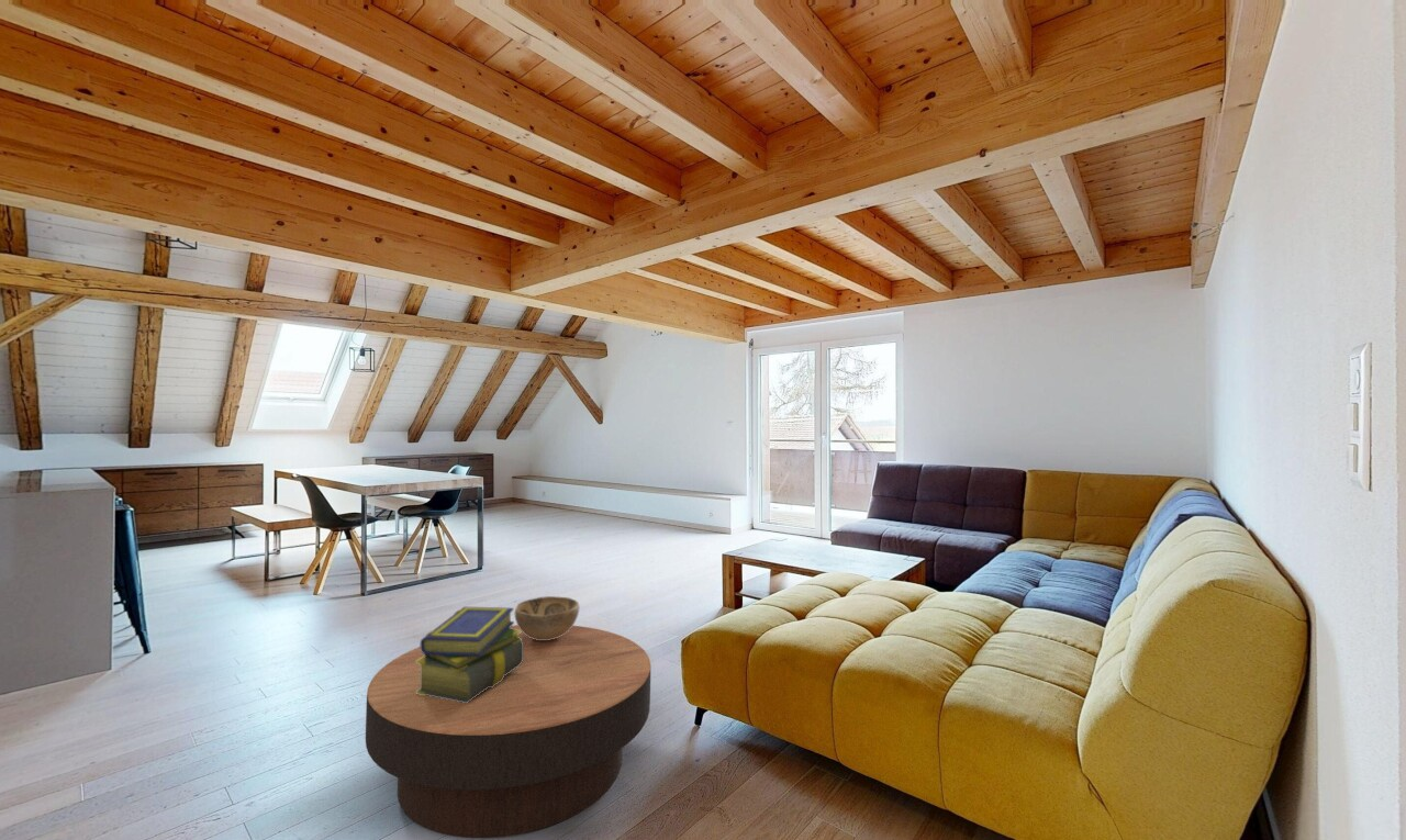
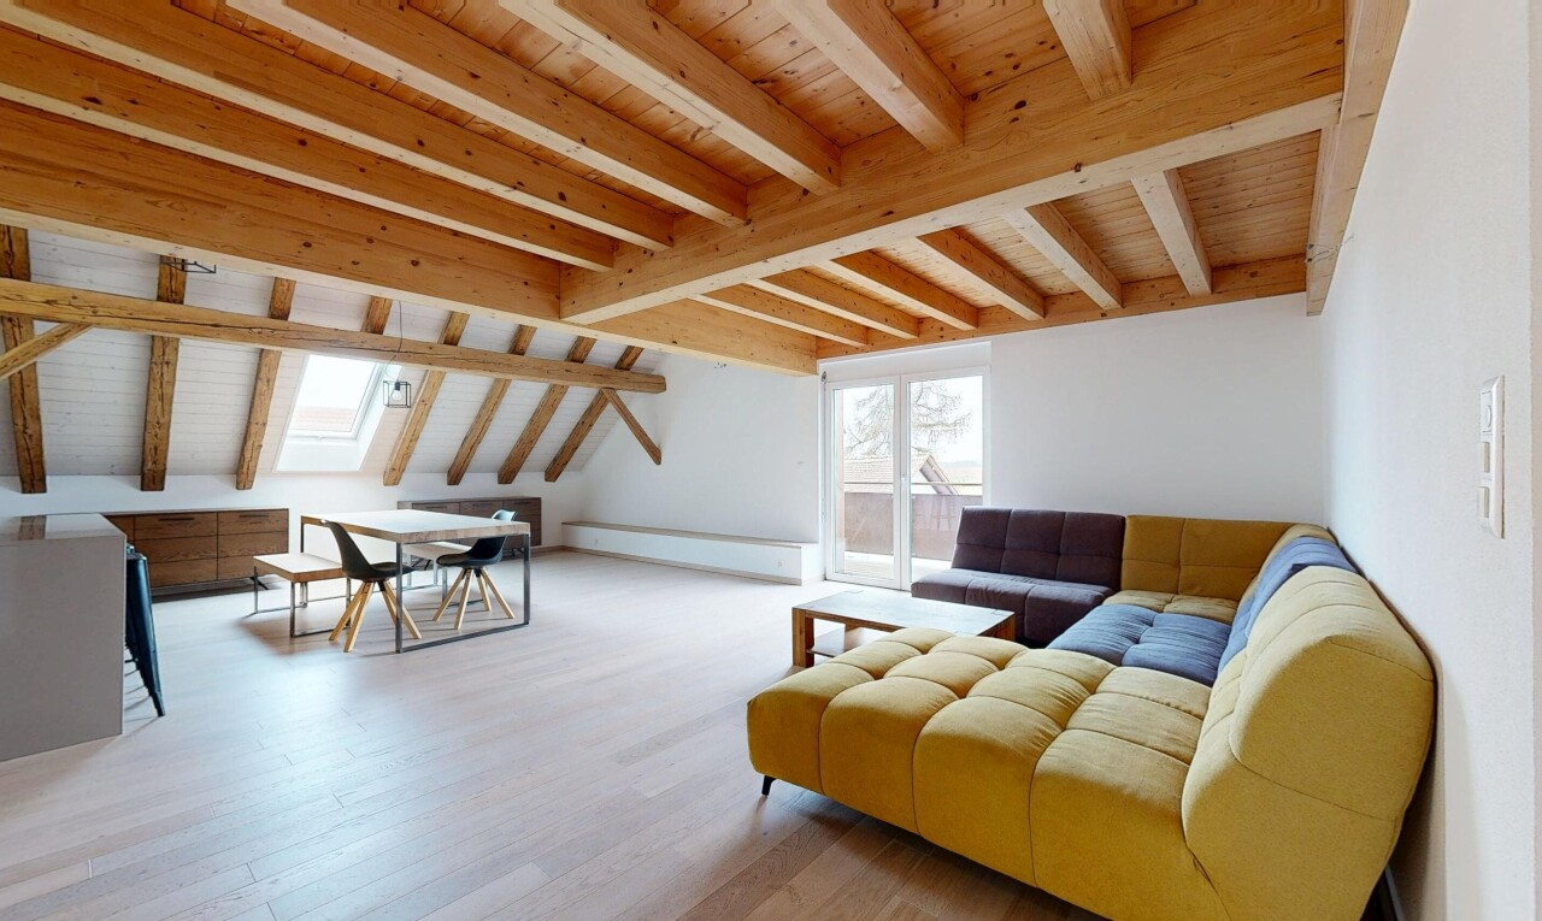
- stack of books (472, 649)
- coffee table (516, 716)
- decorative bowl (547, 619)
